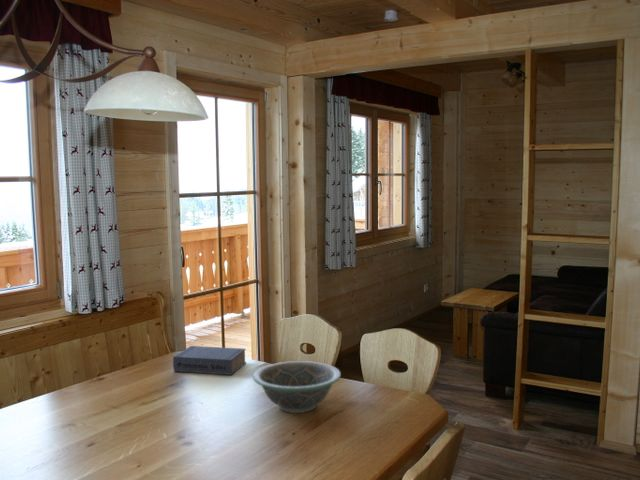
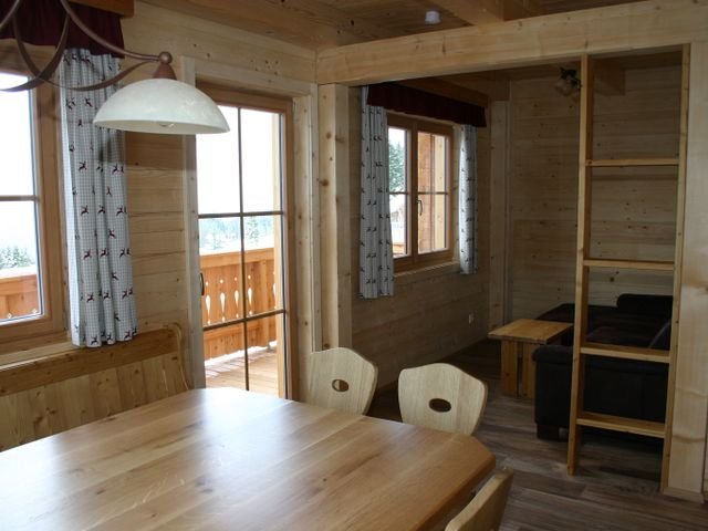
- book (210, 359)
- decorative bowl (297, 389)
